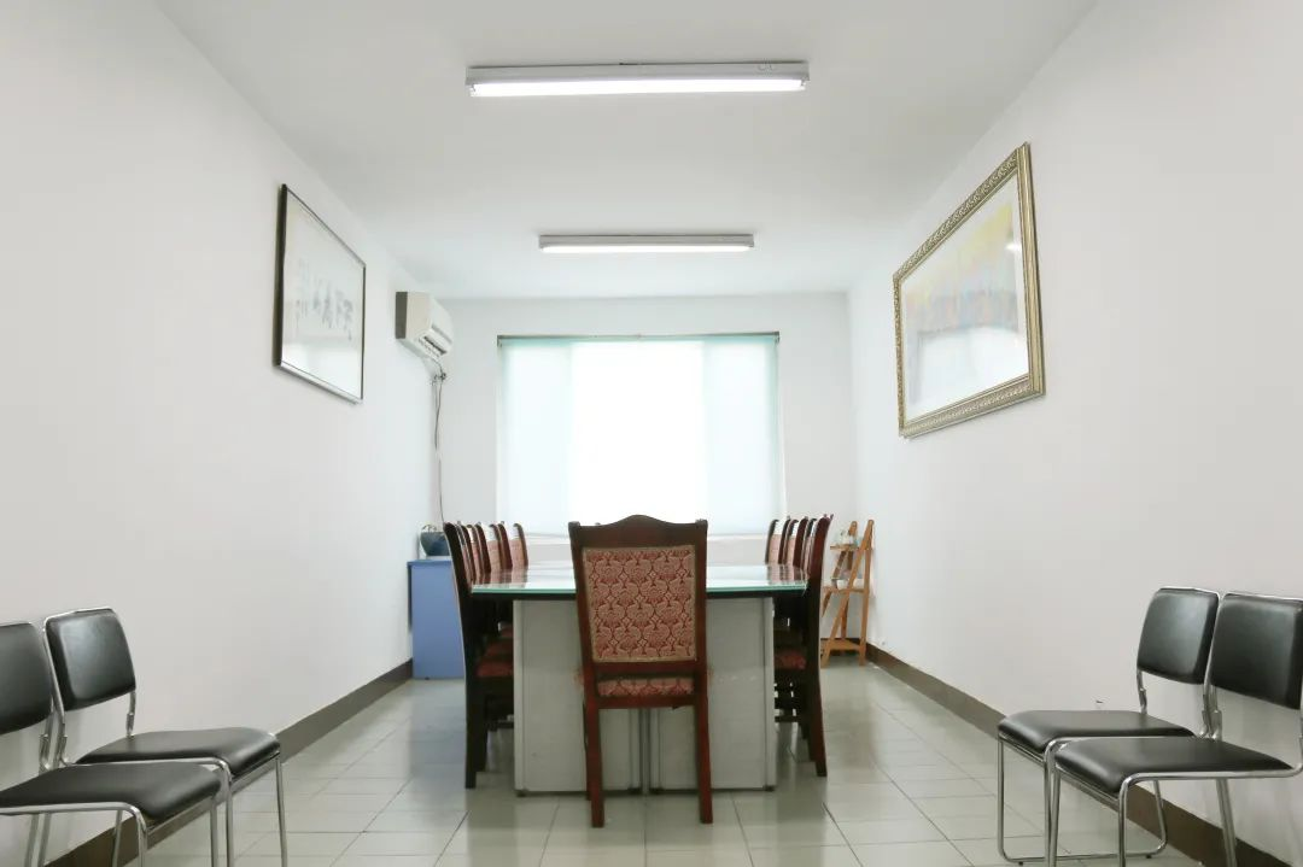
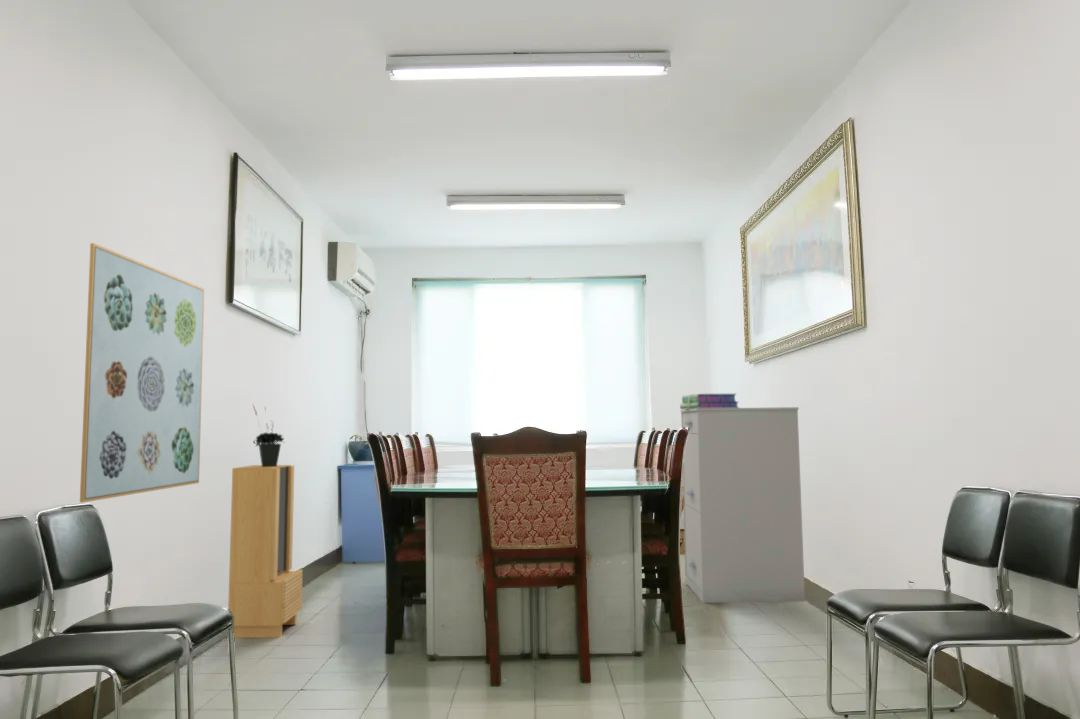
+ potted plant (268, 434)
+ storage cabinet (267, 547)
+ stack of books (708, 401)
+ filing cabinet (737, 499)
+ wall art (152, 378)
